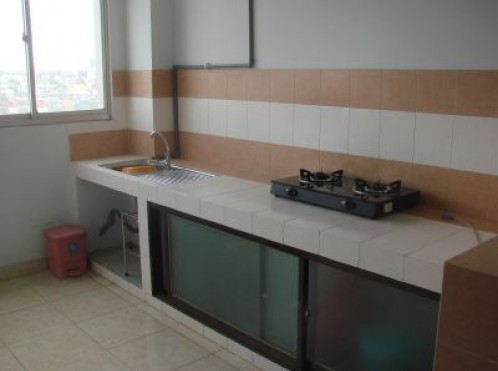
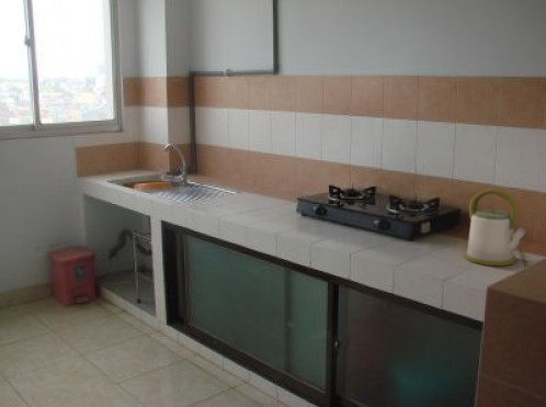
+ kettle (496, 225)
